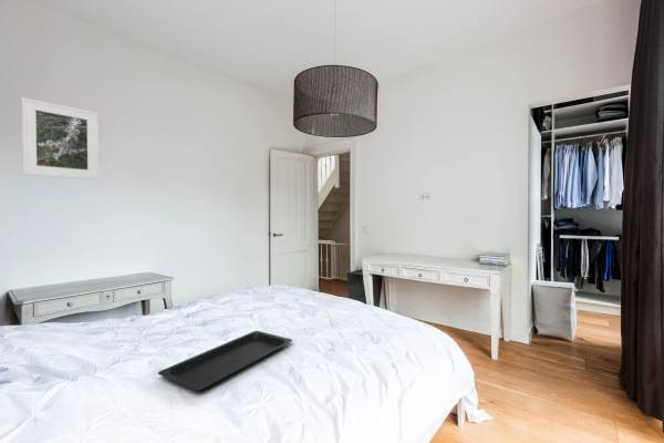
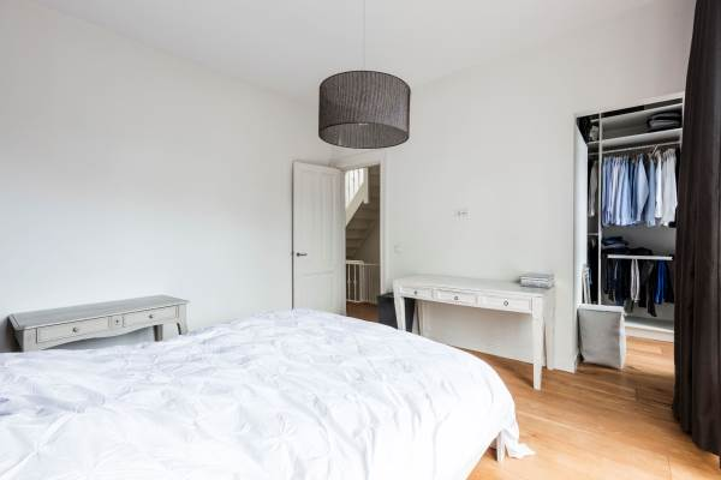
- serving tray (232, 357)
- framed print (62, 141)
